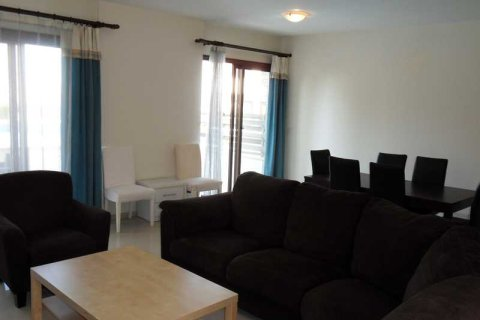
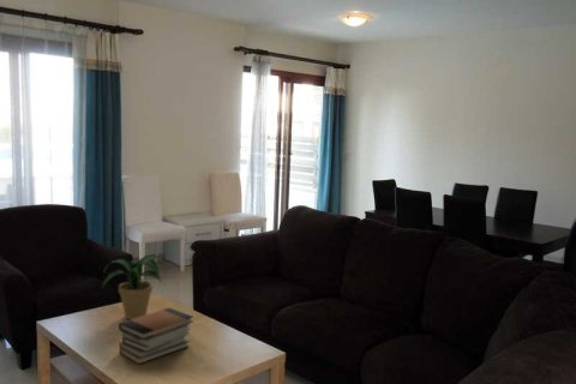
+ book stack (156, 334)
+ potted plant (136, 287)
